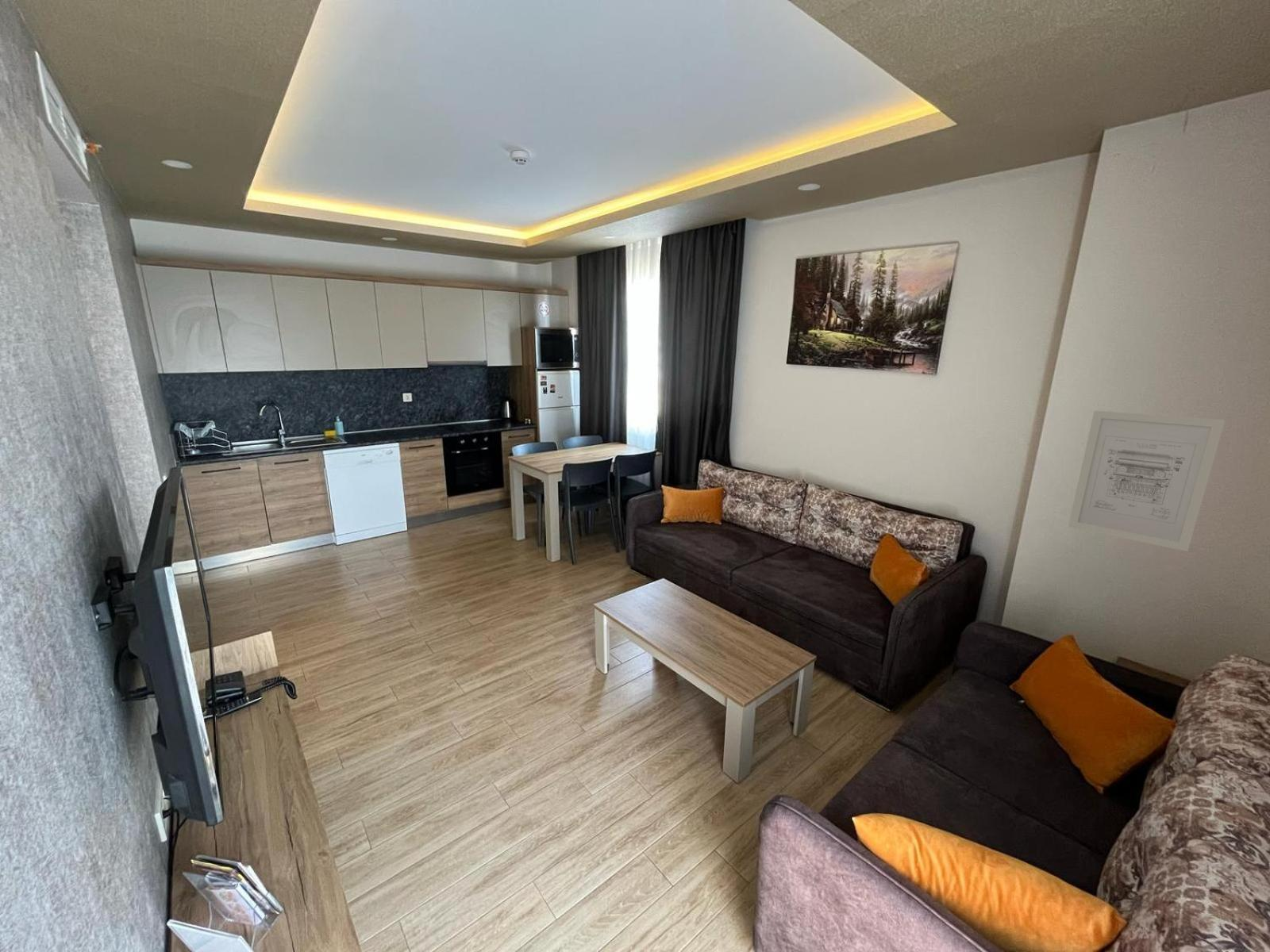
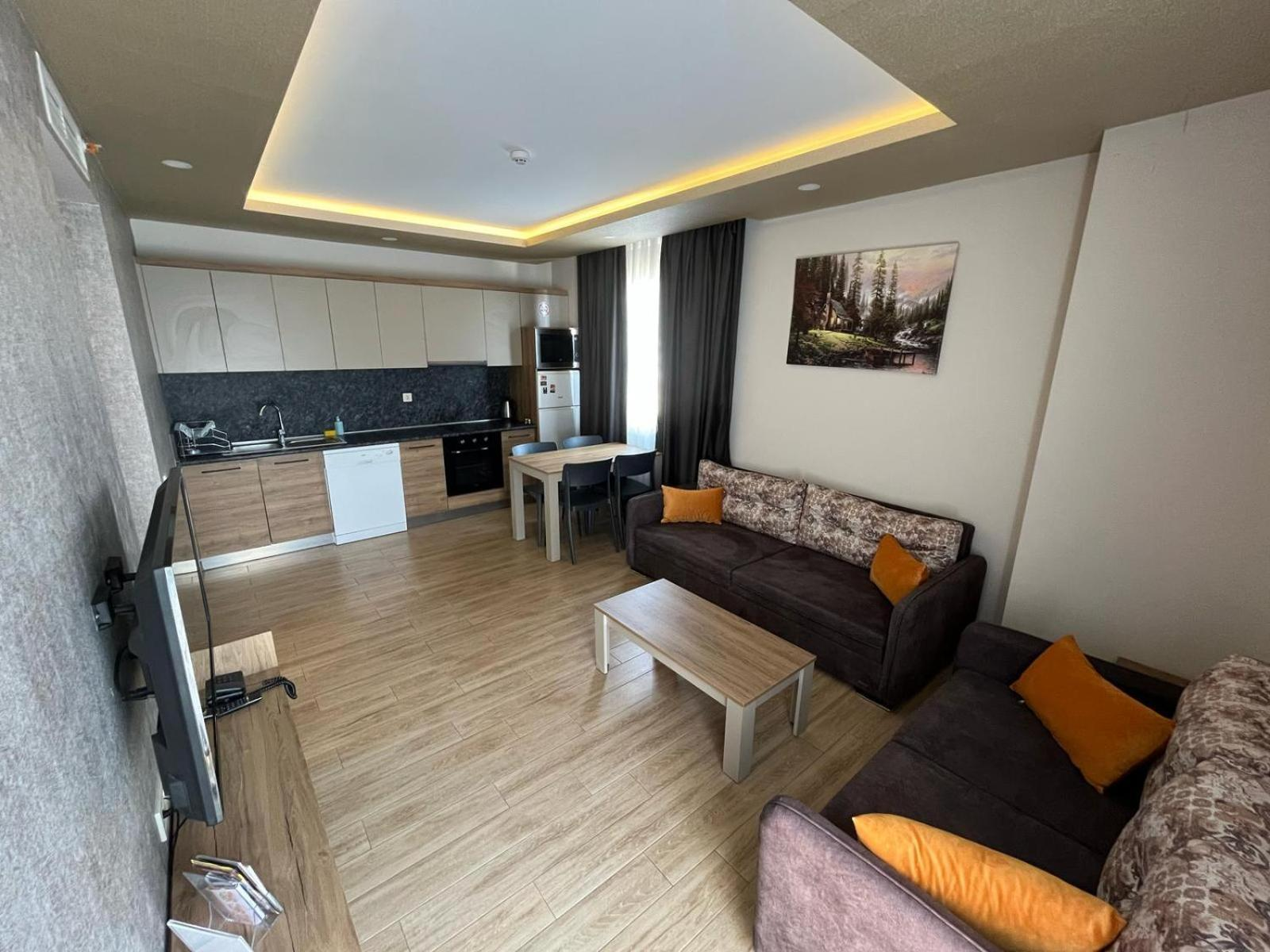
- wall art (1139, 478)
